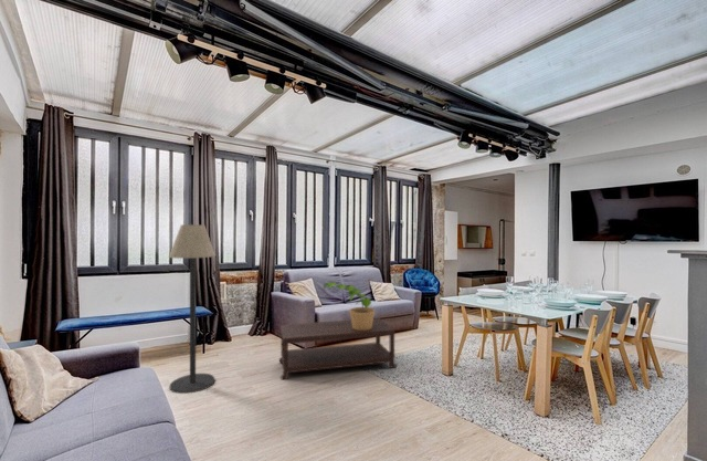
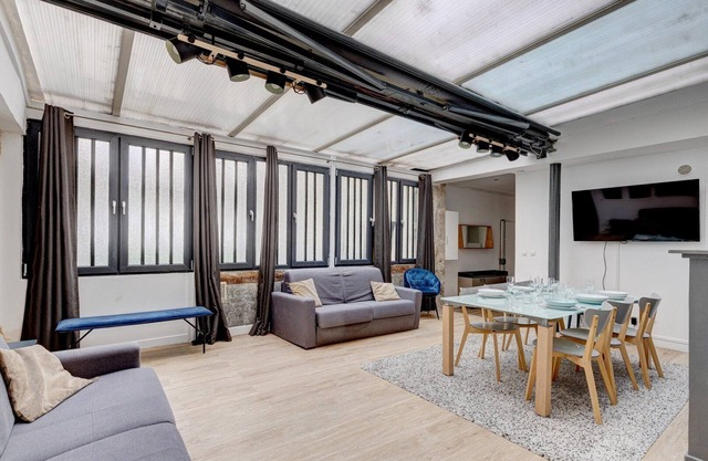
- coffee table (336, 346)
- potted plant (350, 300)
- floor lamp (192, 304)
